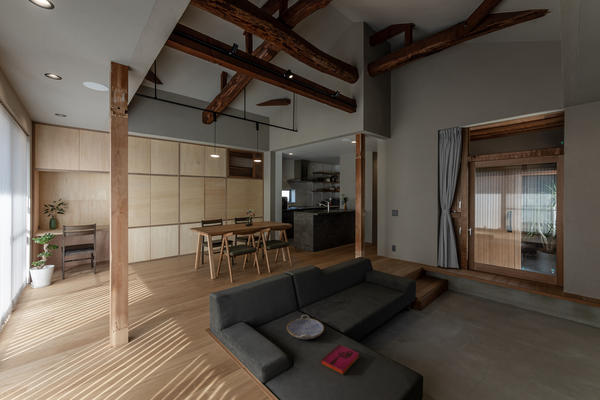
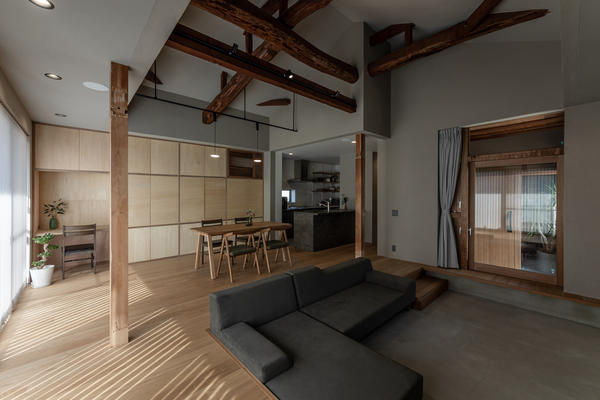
- serving tray (305, 327)
- hardback book (340, 358)
